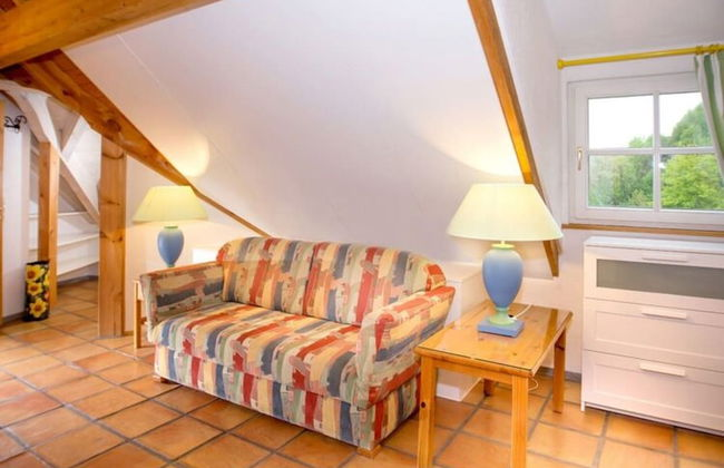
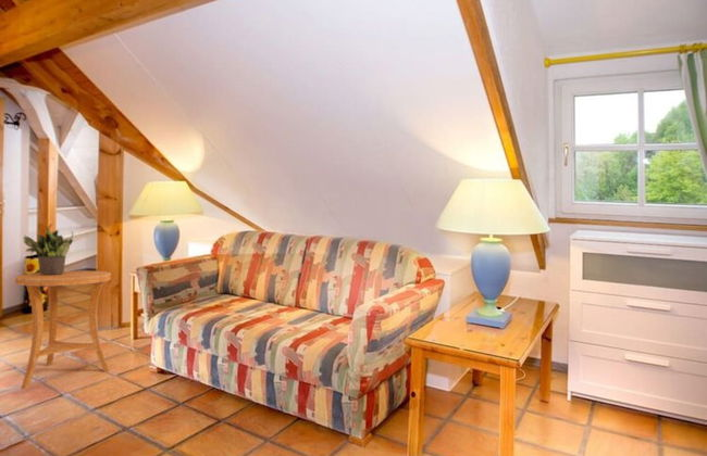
+ potted plant (47, 250)
+ side table (55, 325)
